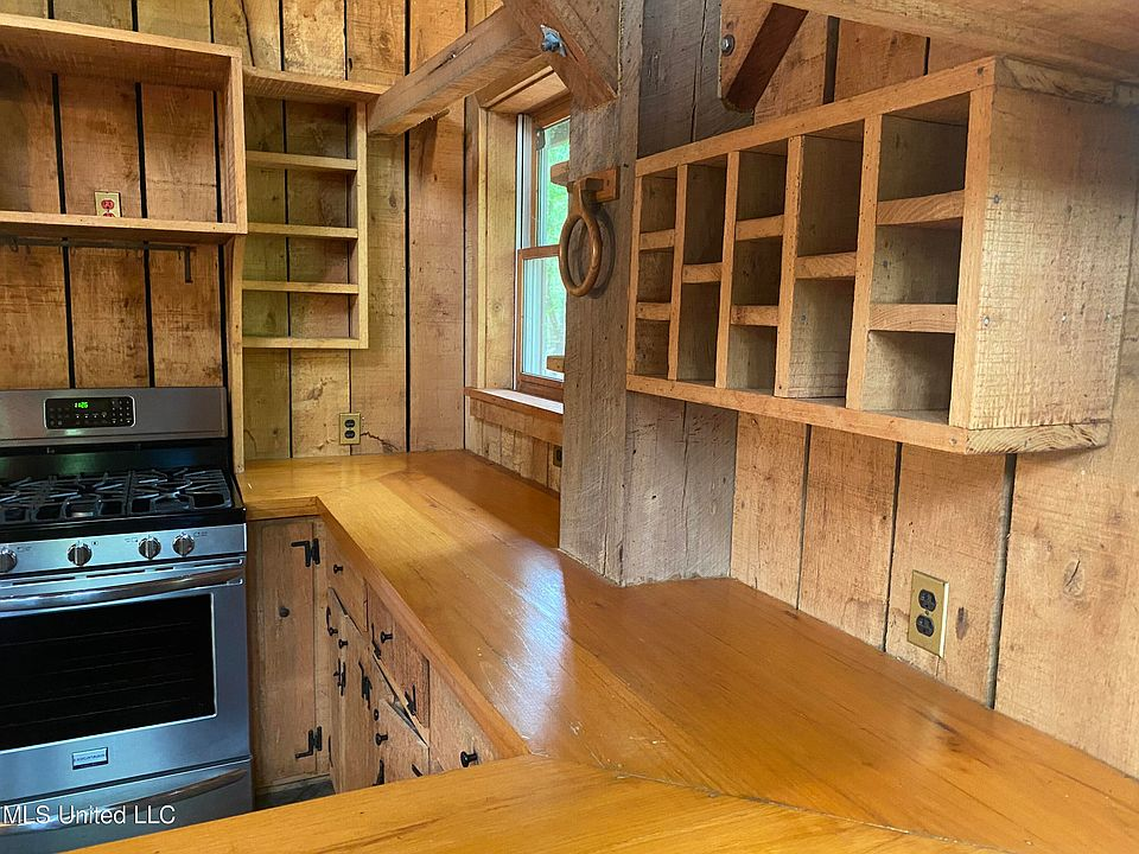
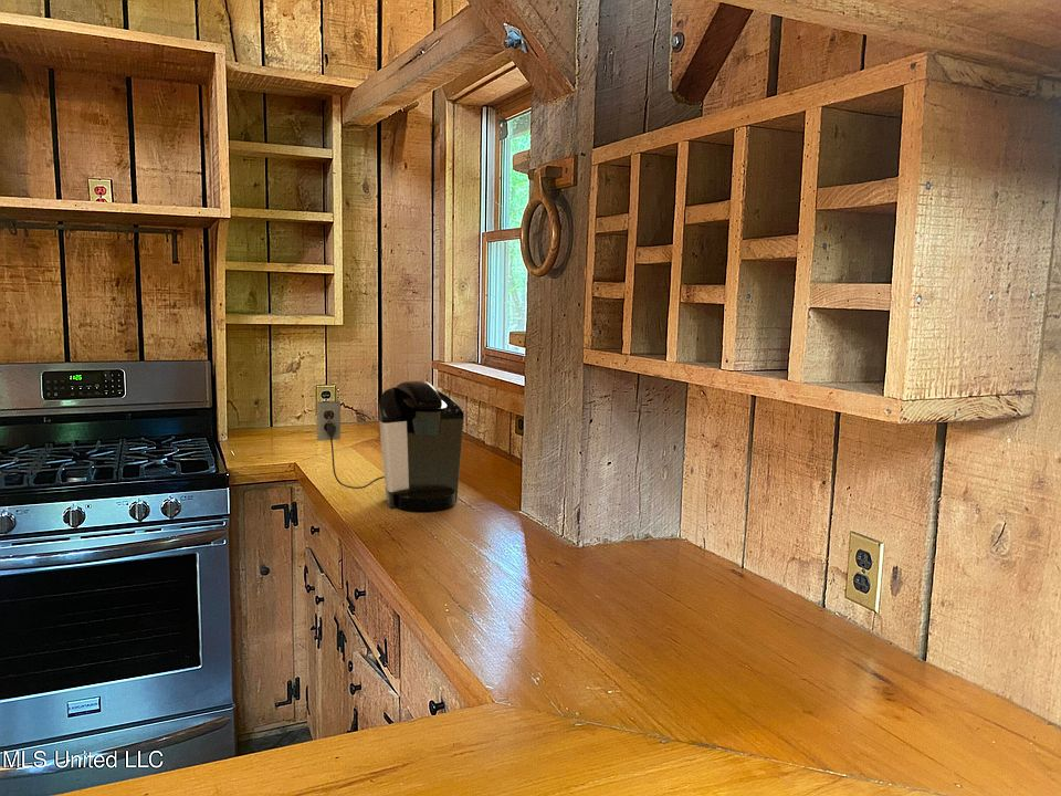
+ coffee maker (396, 442)
